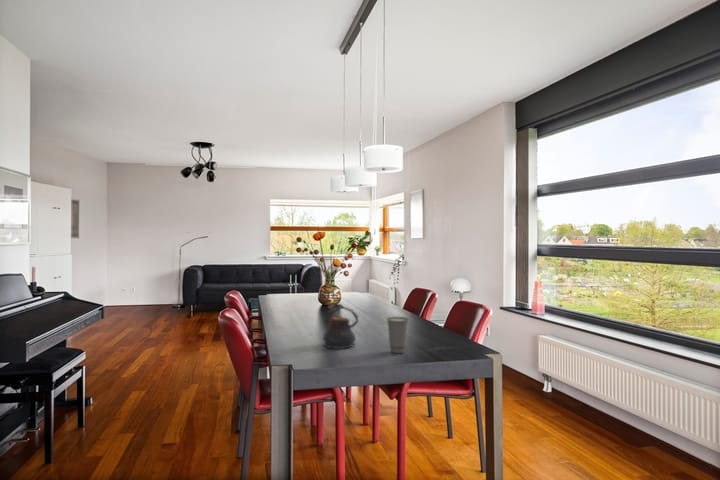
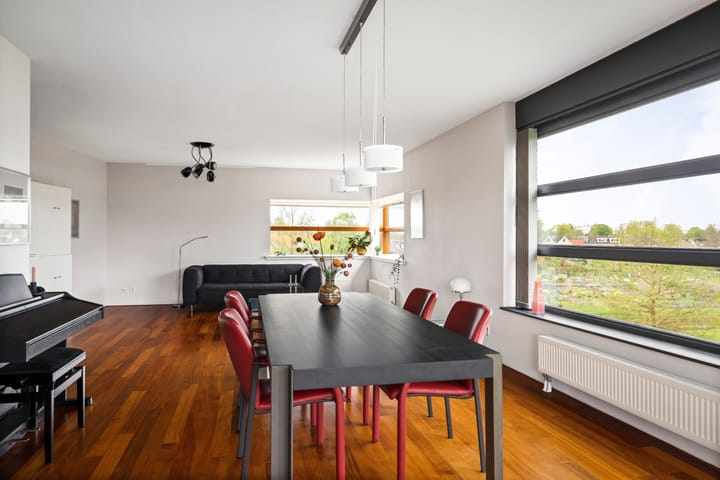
- teapot (340, 324)
- cup (397, 335)
